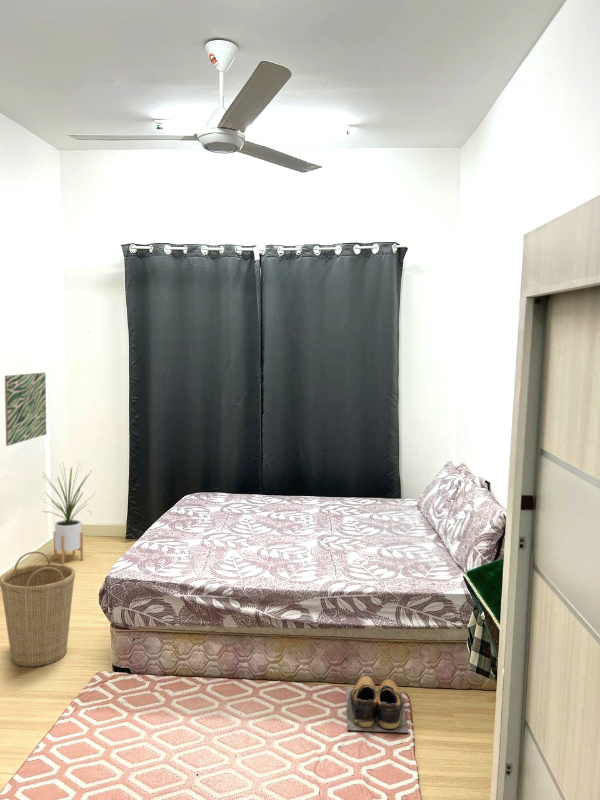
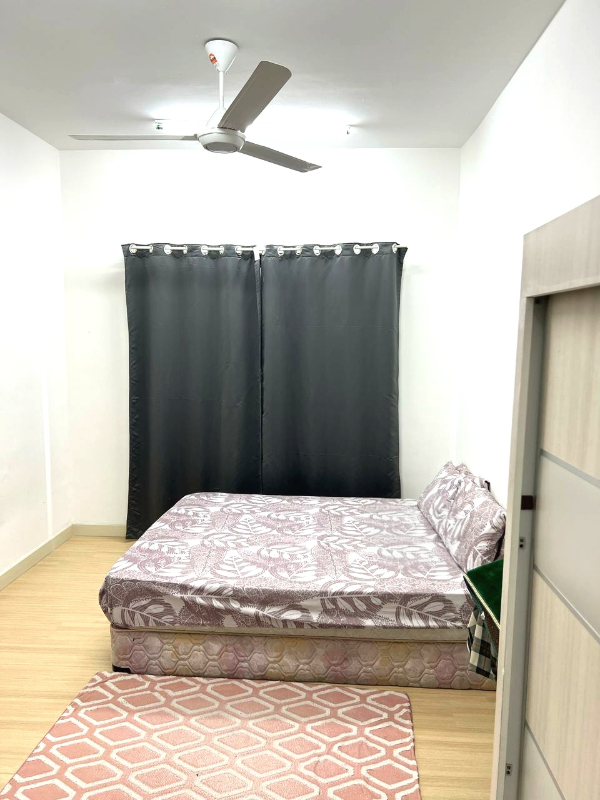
- house plant (67, 511)
- basket (38, 606)
- shoes (375, 696)
- wall art (26, 407)
